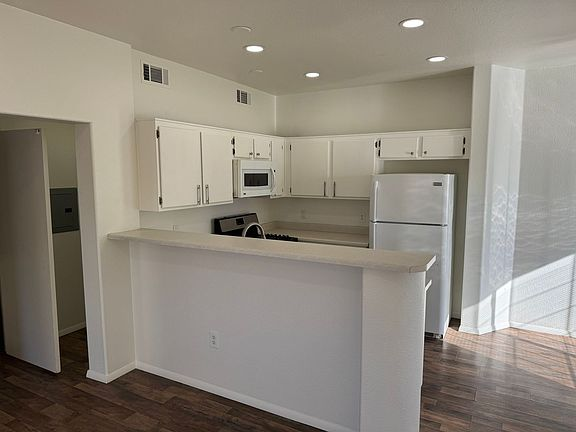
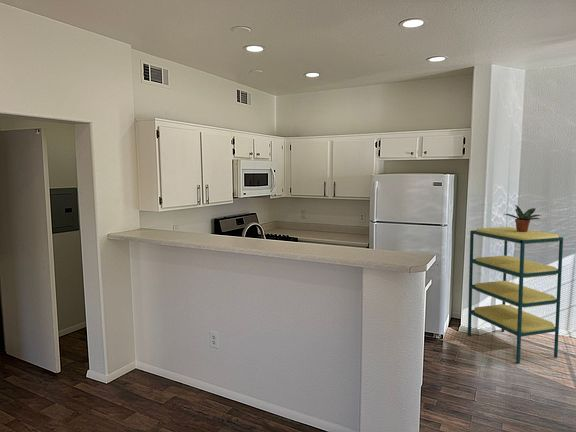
+ potted plant (523, 217)
+ shelving unit (511, 289)
